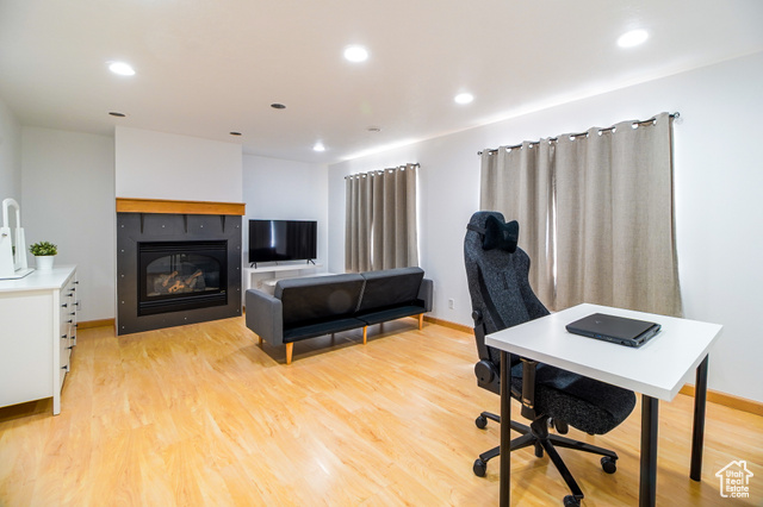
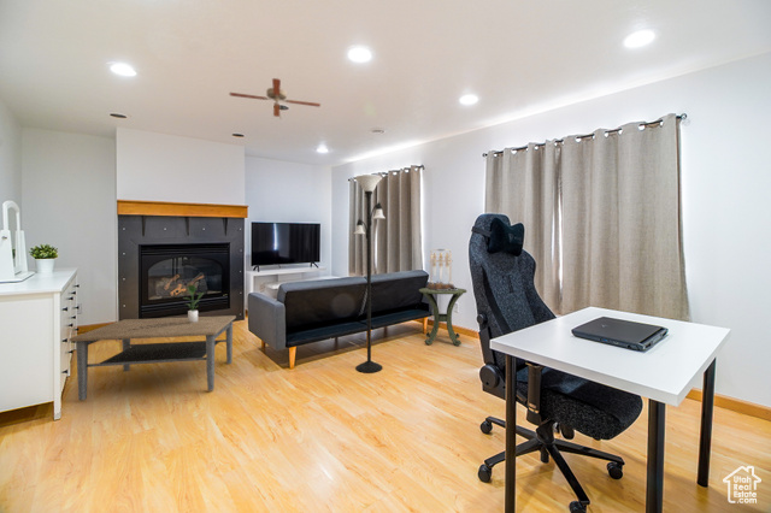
+ side table (442, 314)
+ potted plant (194, 302)
+ table lamp (441, 269)
+ coffee table (165, 352)
+ floor lamp (369, 272)
+ ceiling fan (276, 99)
